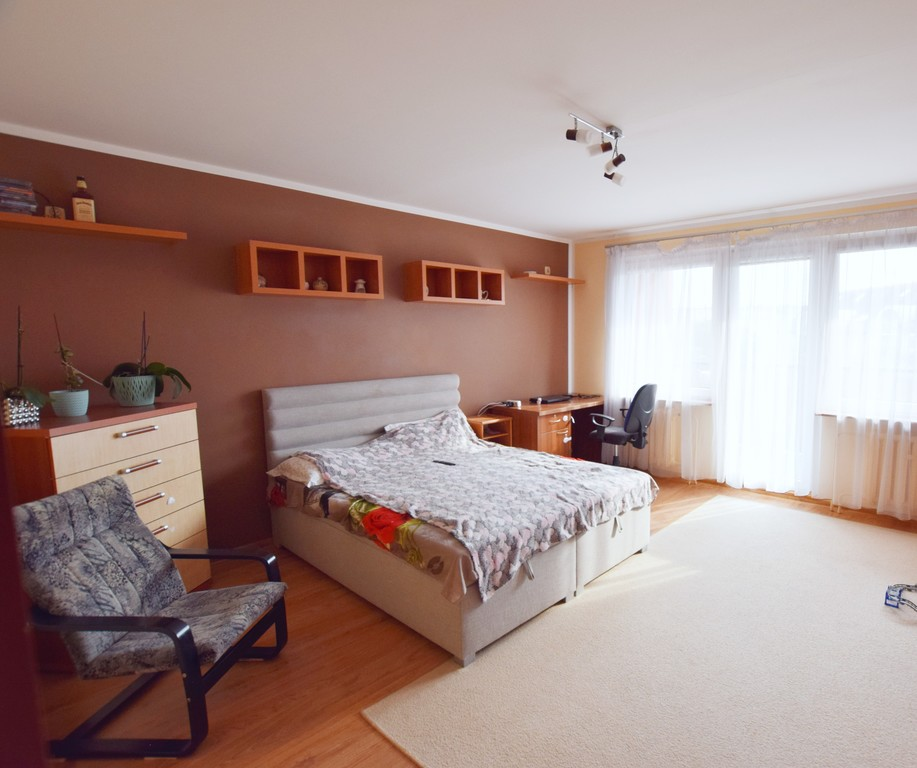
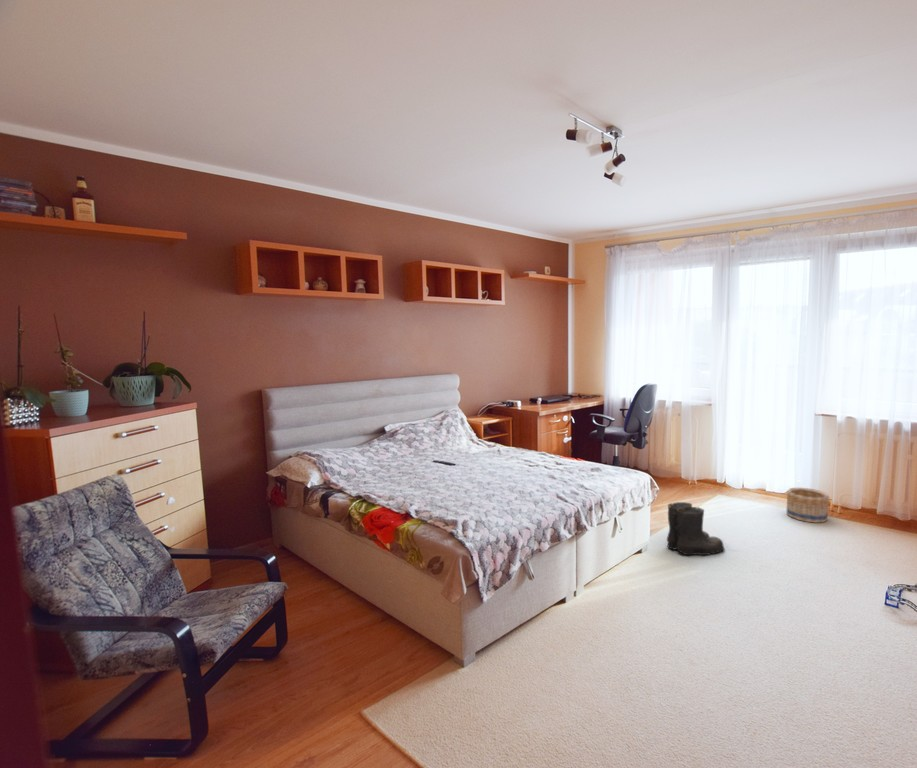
+ boots (695, 526)
+ basket (807, 504)
